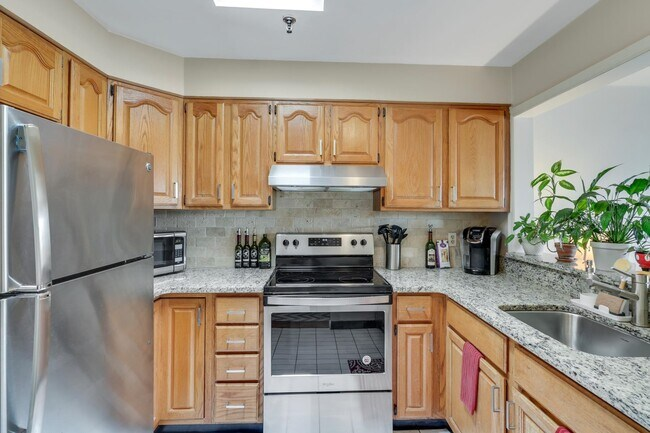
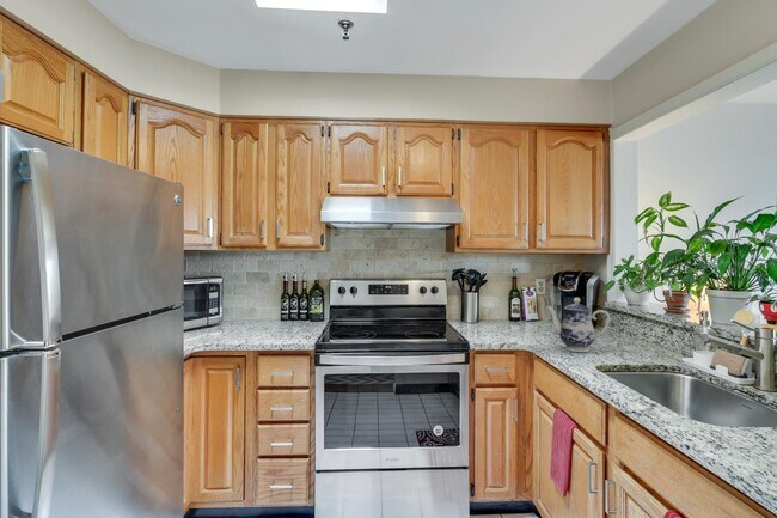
+ teapot (576, 323)
